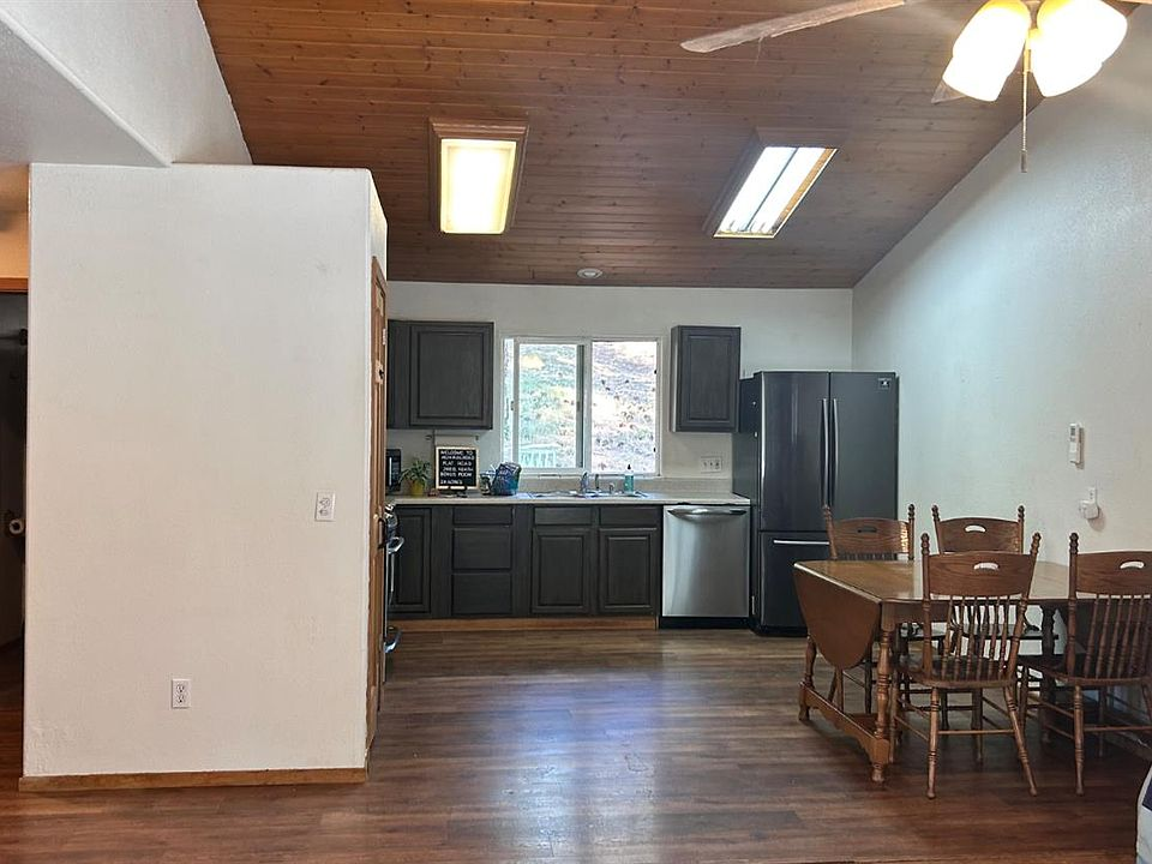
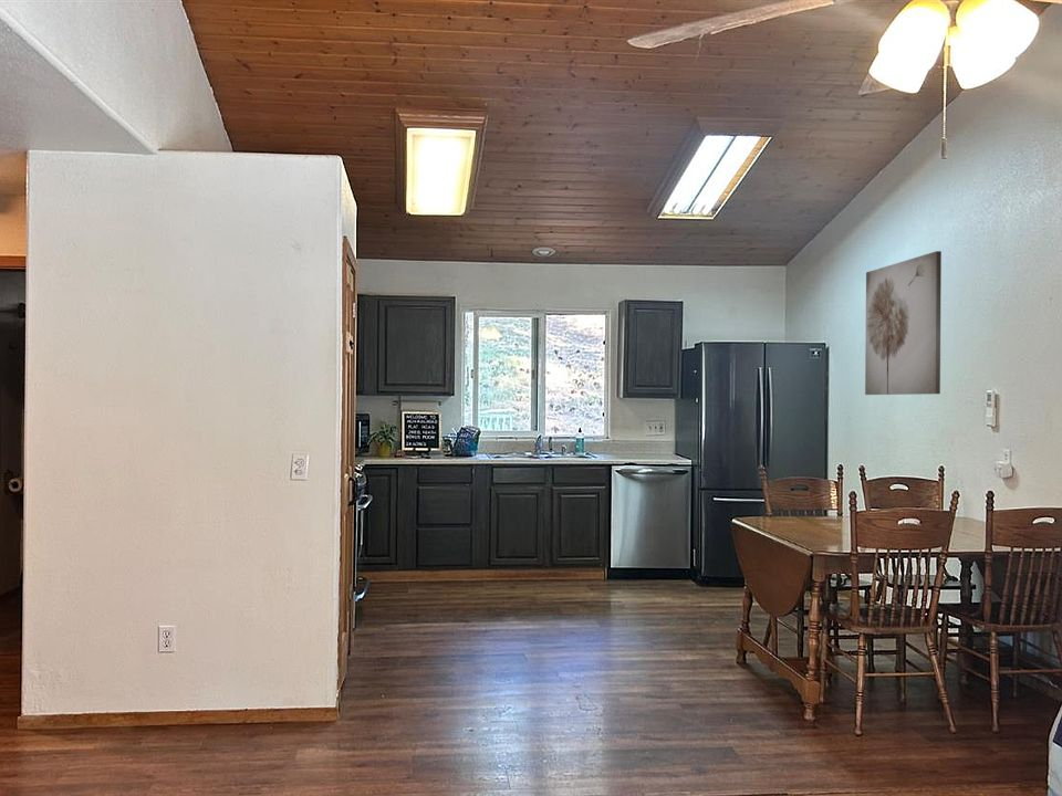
+ wall art (899, 328)
